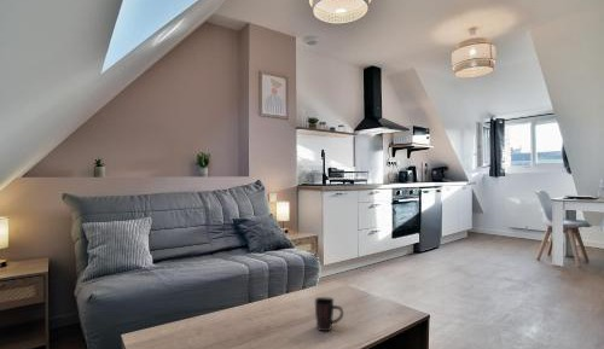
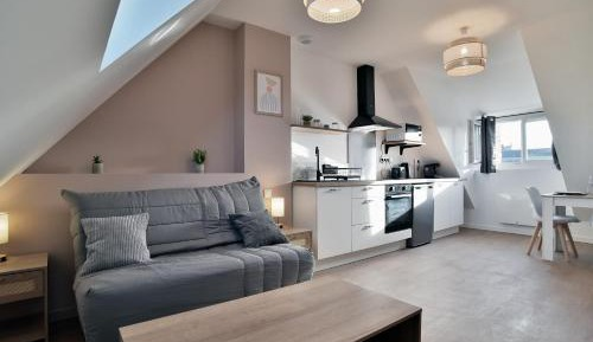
- mug (327, 313)
